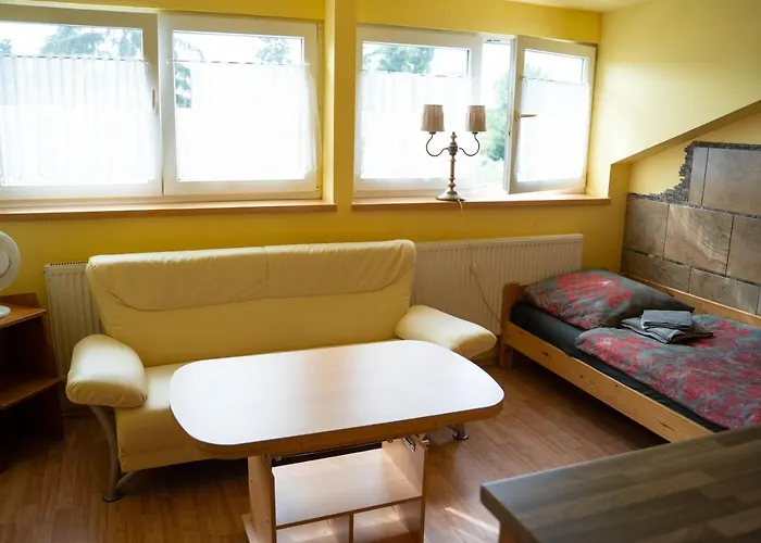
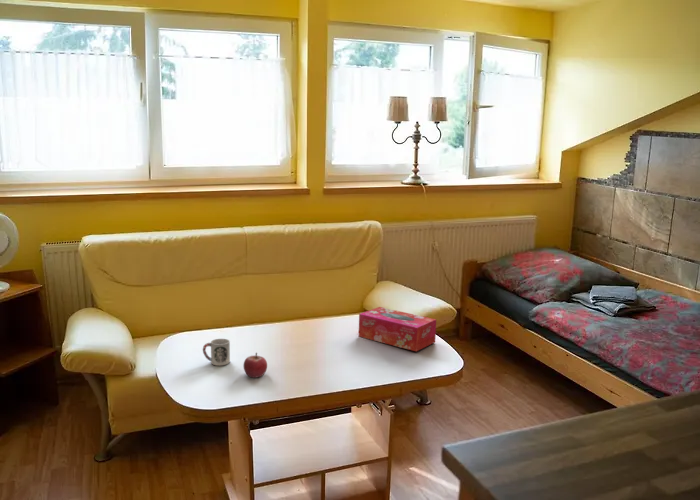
+ tissue box (396, 328)
+ fruit (255, 364)
+ cup (216, 352)
